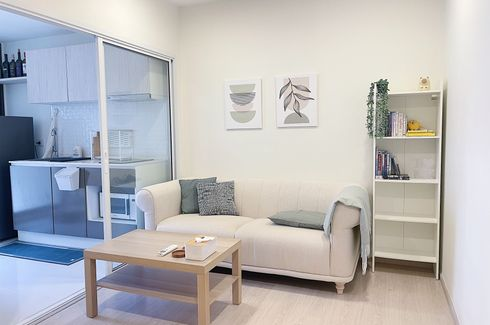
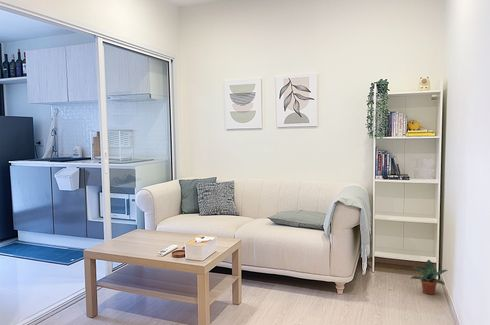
+ potted plant (428, 277)
